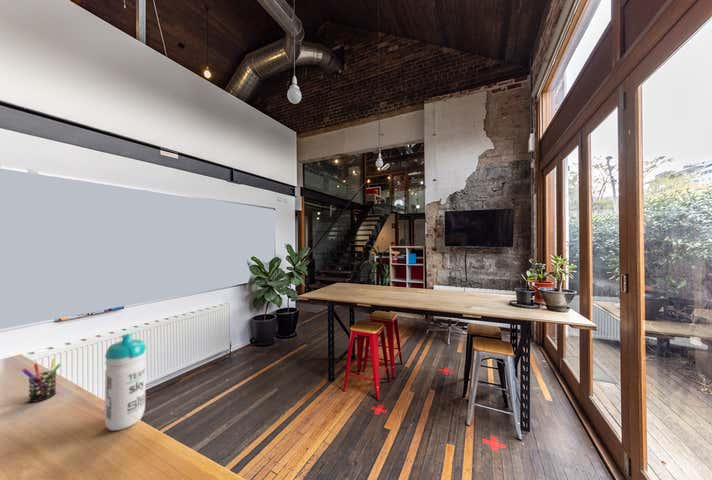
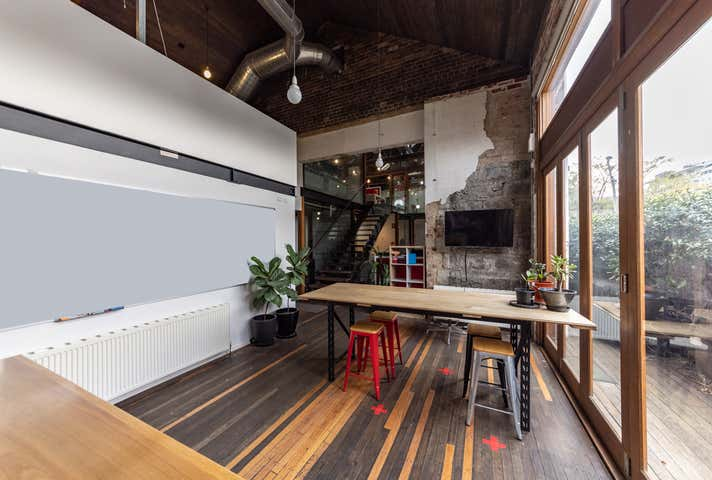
- pen holder (44, 378)
- water bottle (126, 378)
